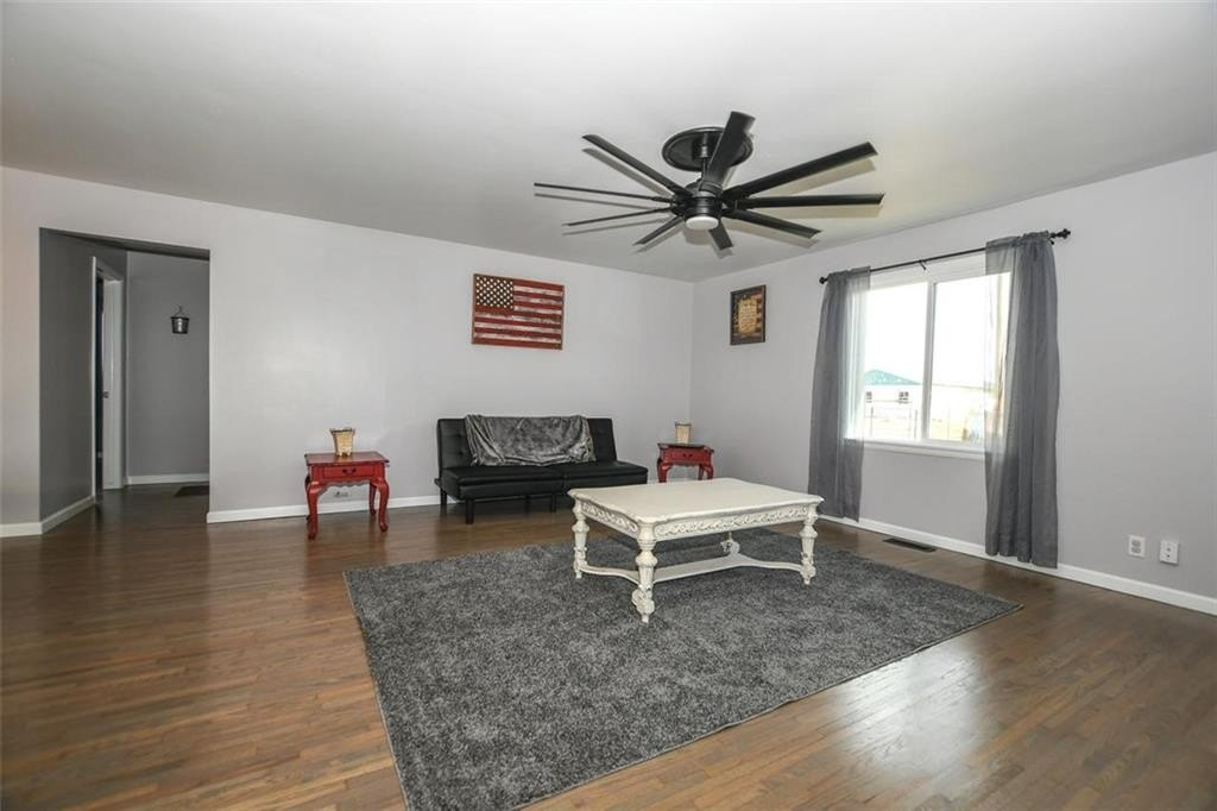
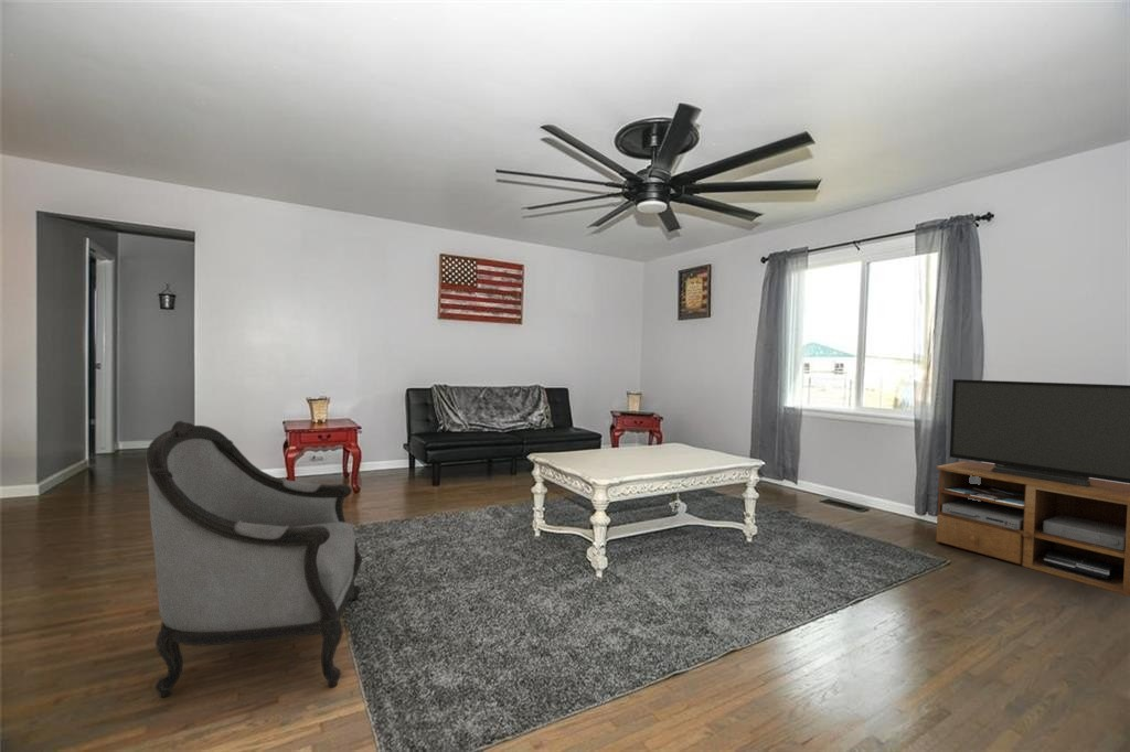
+ tv stand (1040, 471)
+ armchair (277, 533)
